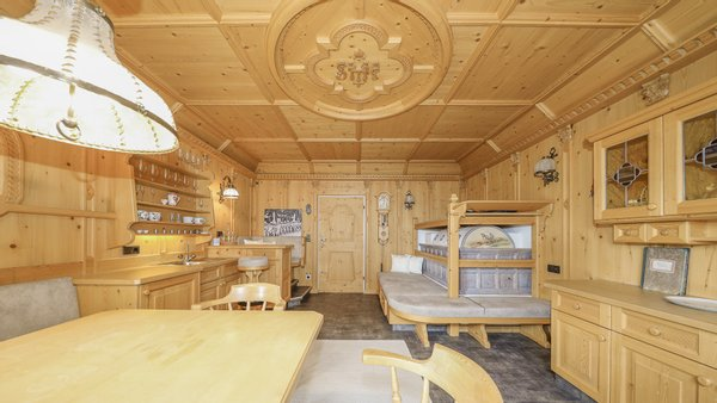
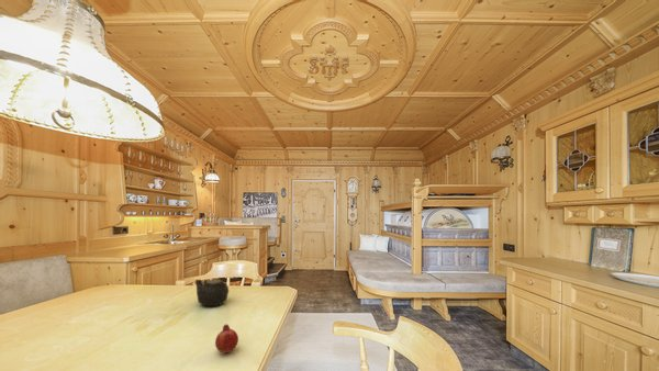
+ fruit (226, 338)
+ teapot (210, 291)
